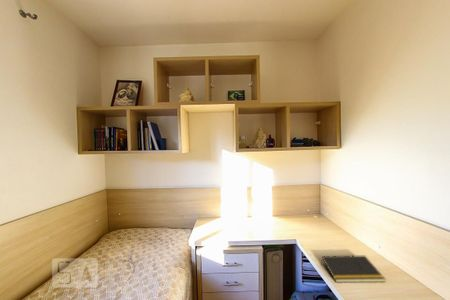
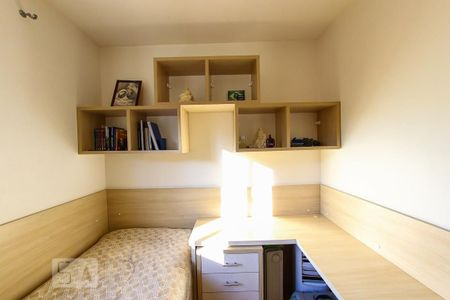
- notepad (351, 267)
